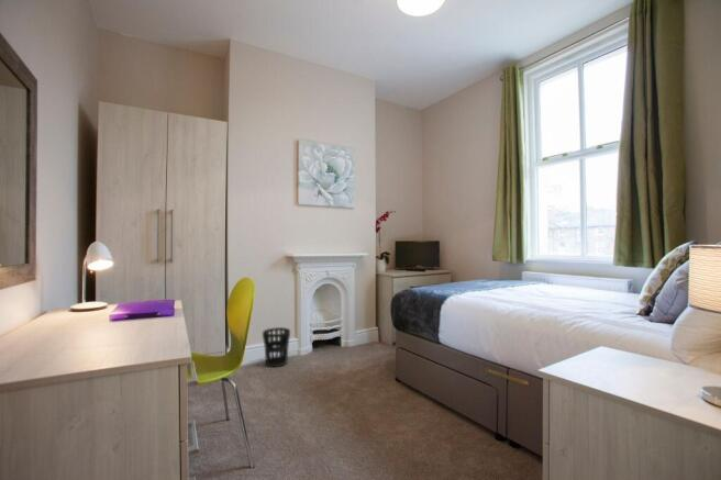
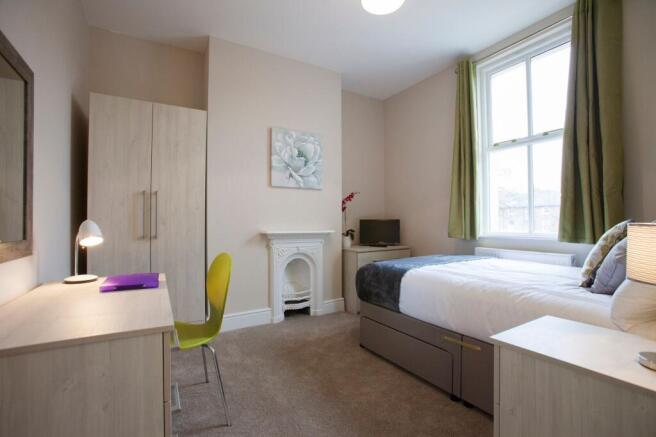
- wastebasket (276, 346)
